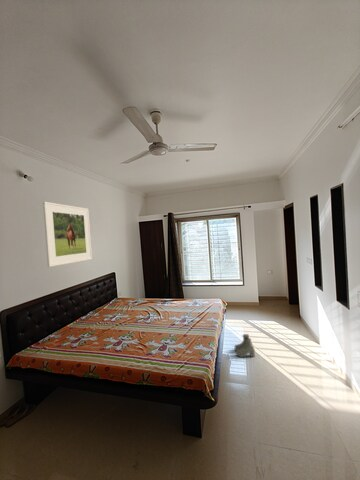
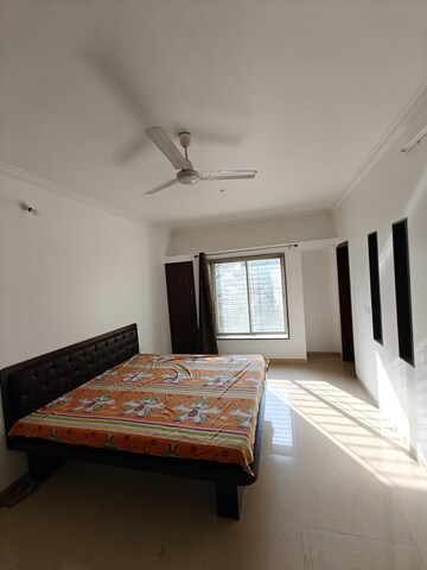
- boots (243, 344)
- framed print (70, 234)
